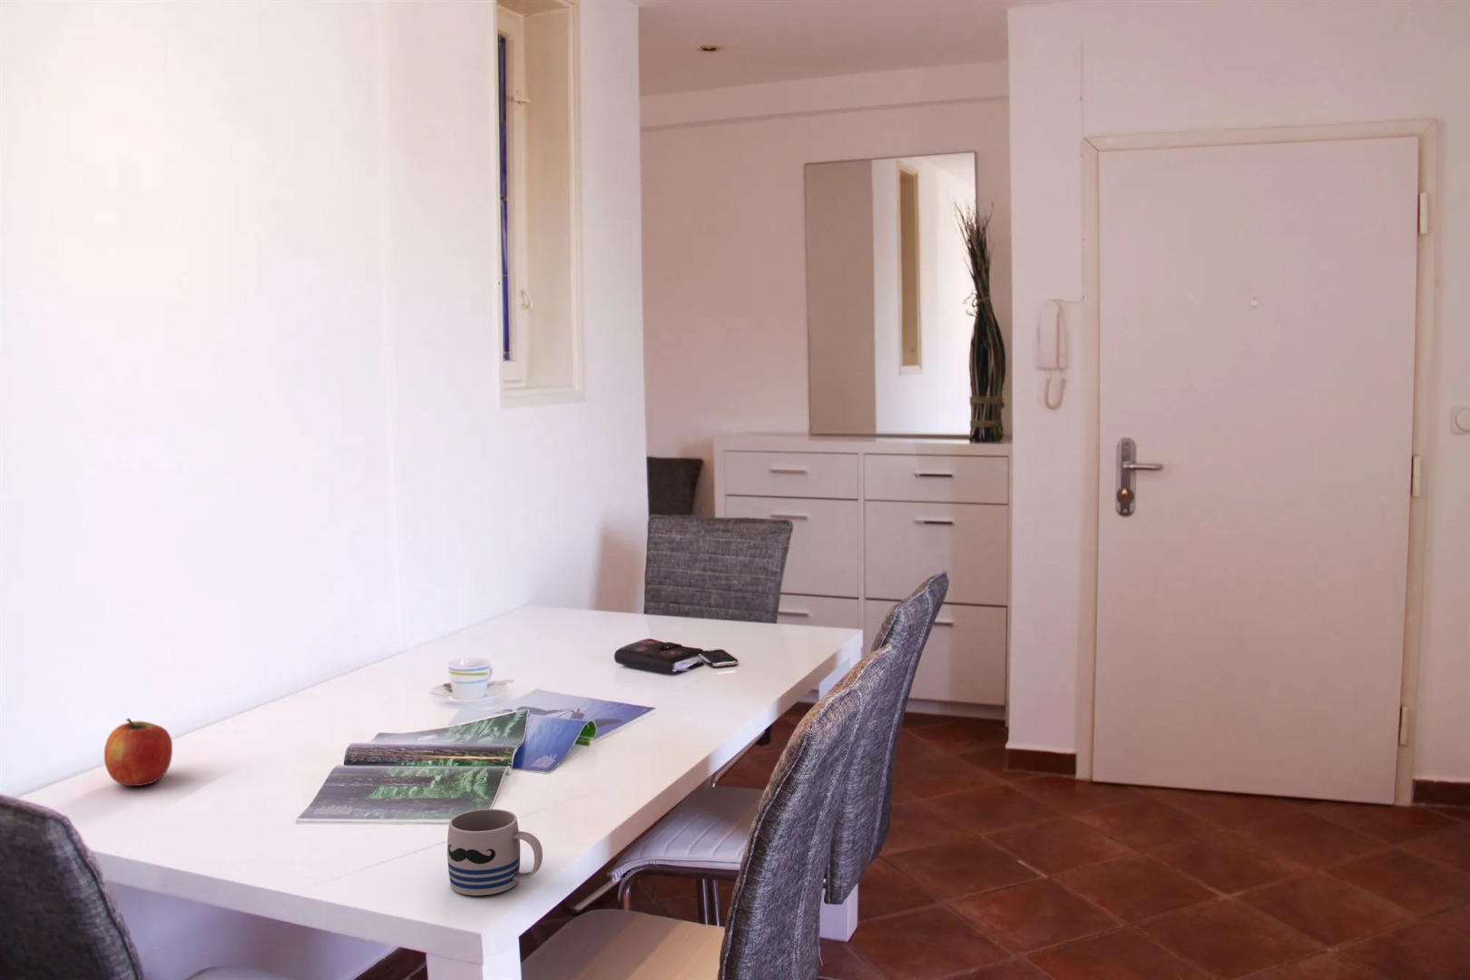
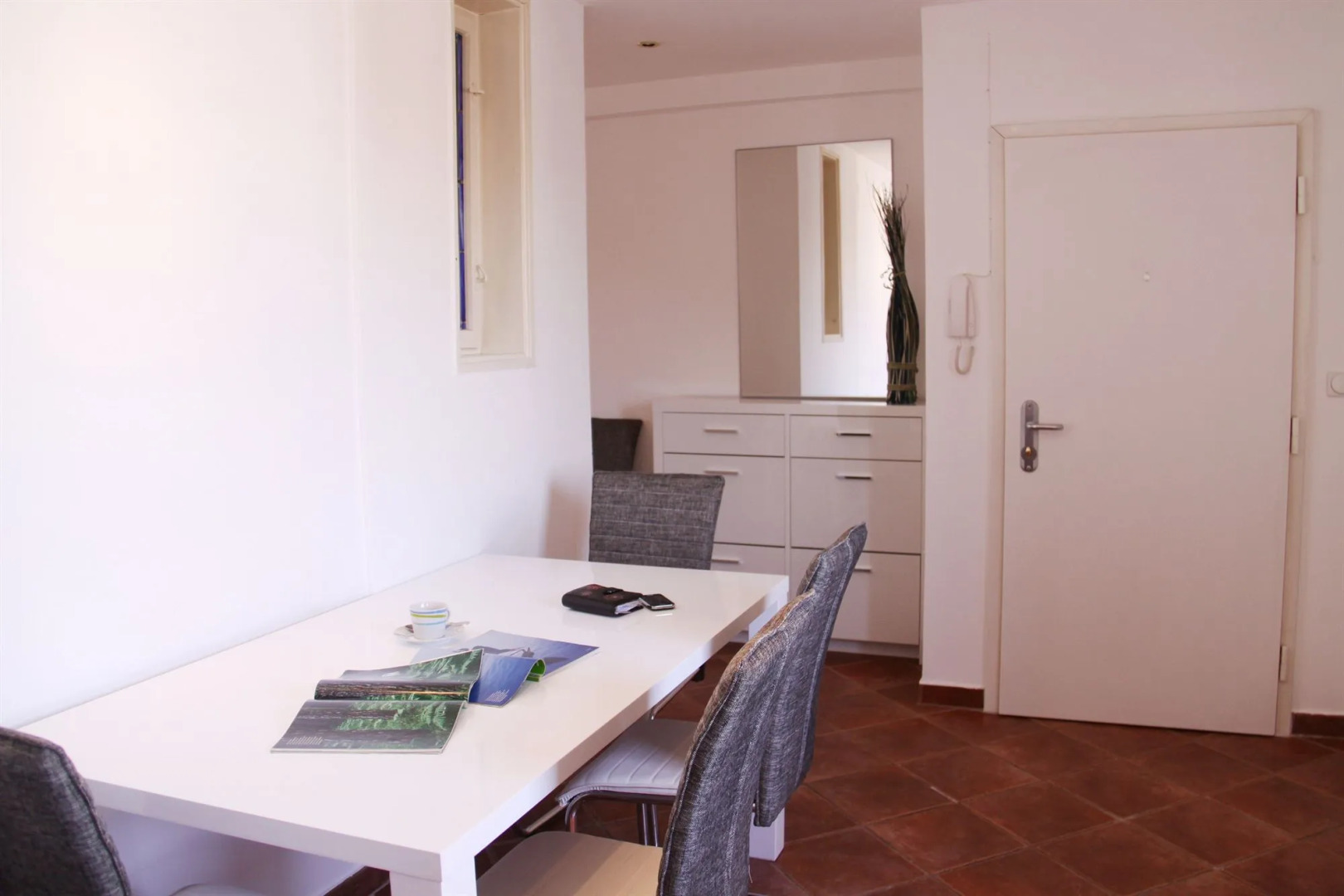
- apple (138, 749)
- mug (494, 851)
